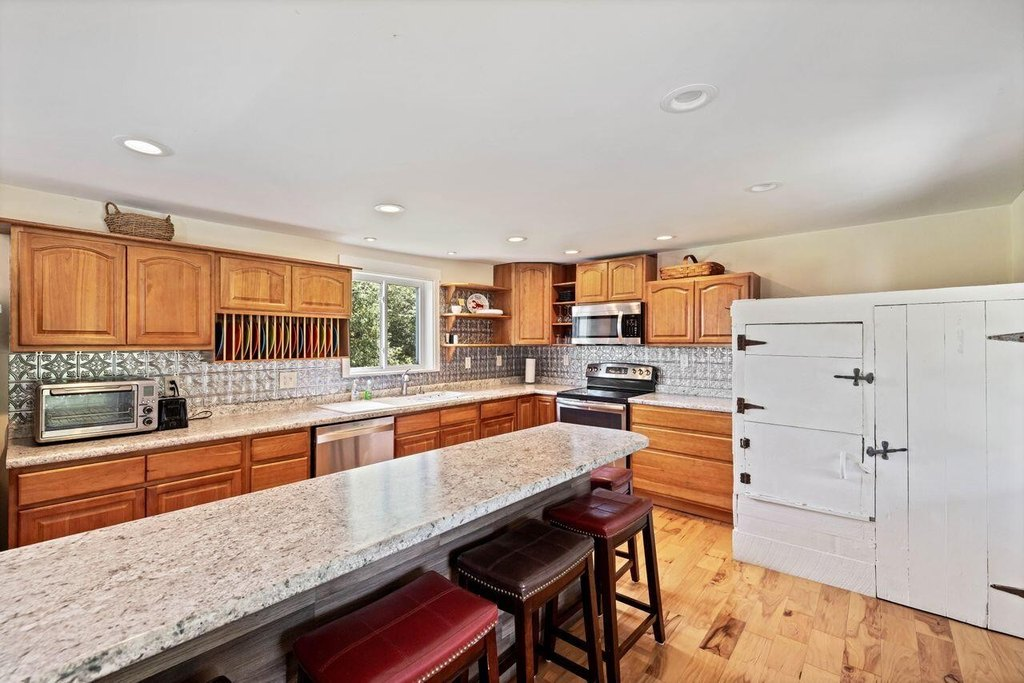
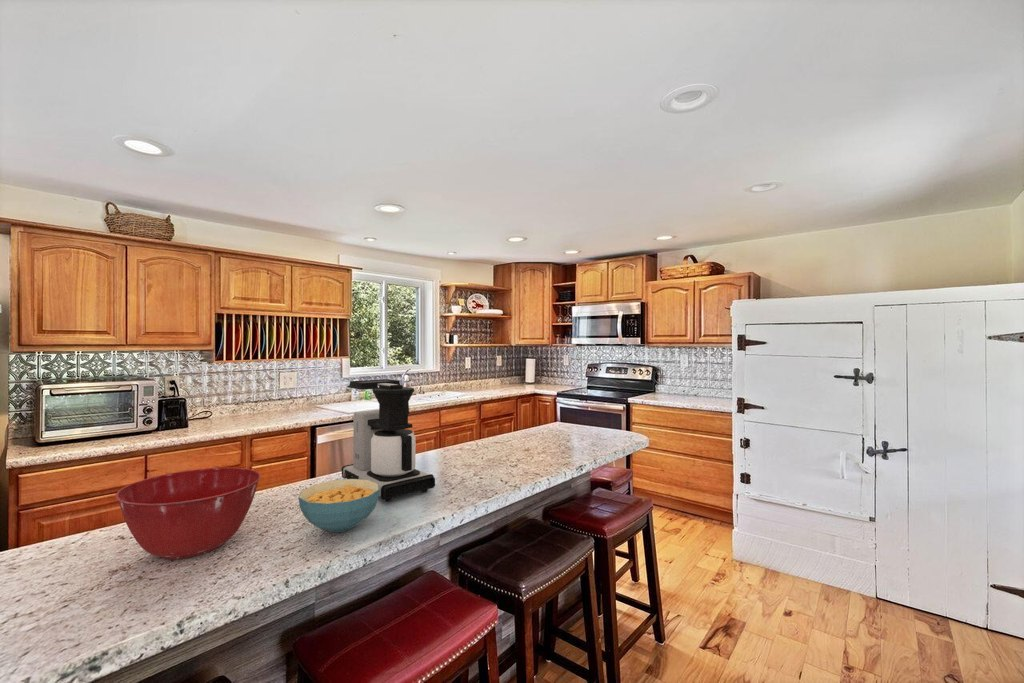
+ coffee maker (386, 434)
+ mixing bowl (193, 514)
+ cereal bowl (340, 508)
